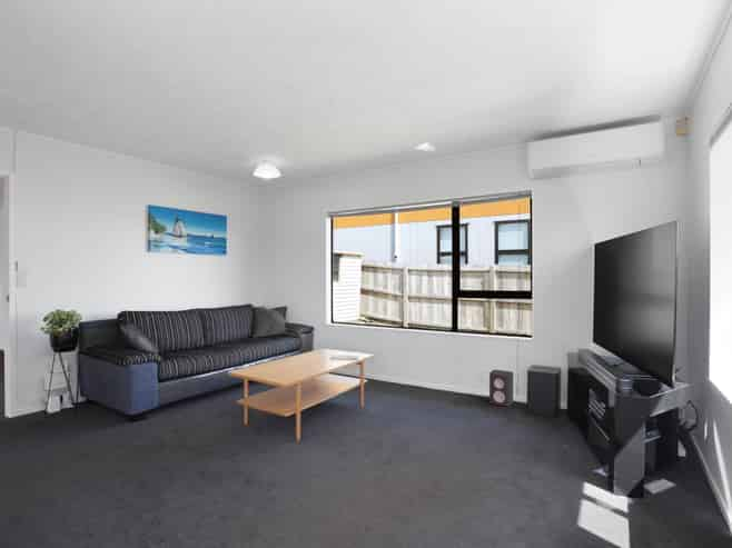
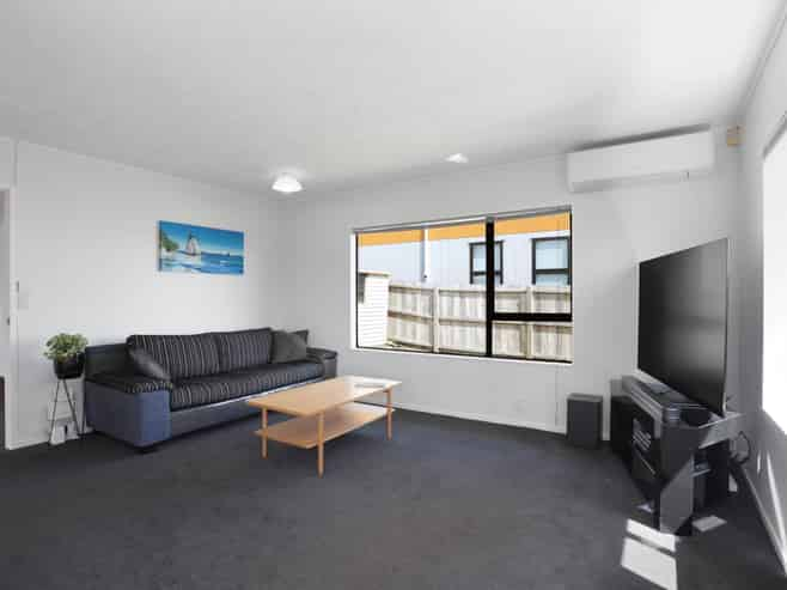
- speaker (501, 387)
